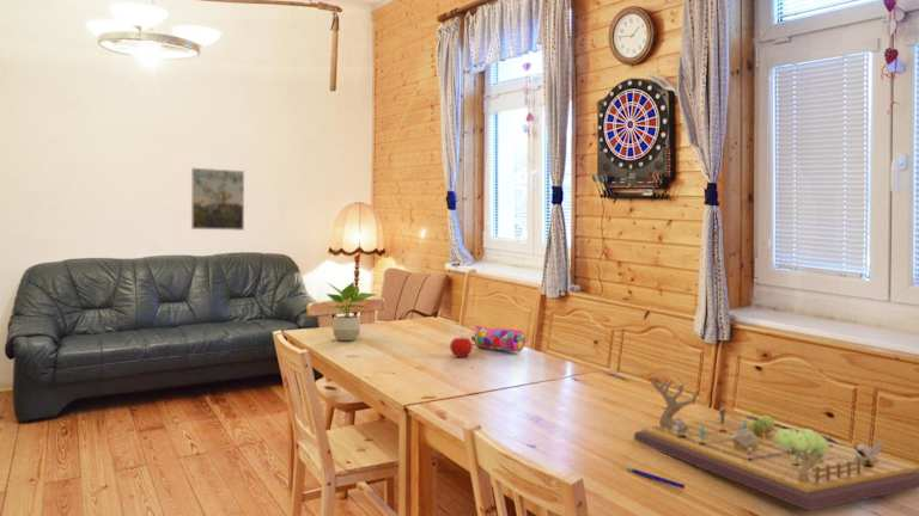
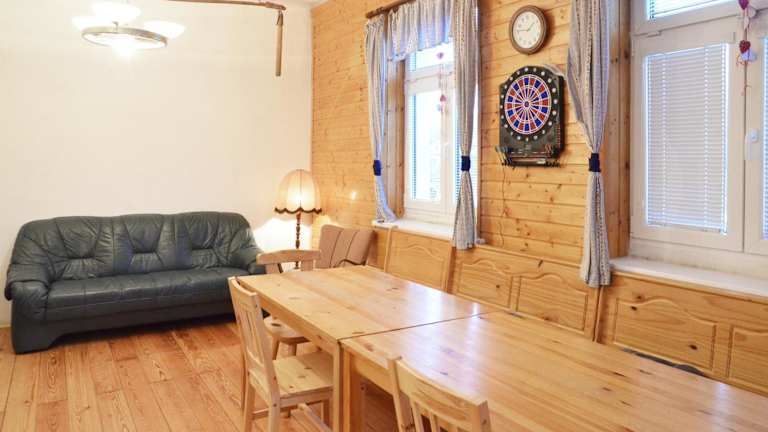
- fruit (461, 345)
- pencil case (498, 338)
- gameboard (762, 426)
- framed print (218, 199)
- pen (655, 477)
- potted plant (348, 309)
